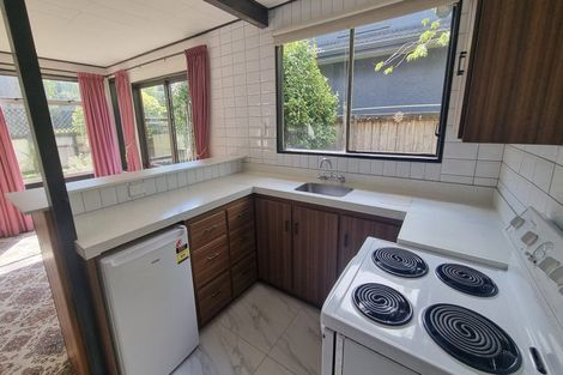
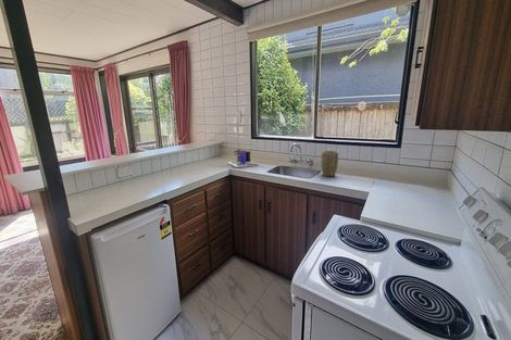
+ plant pot (329, 163)
+ coffee maker (242, 156)
